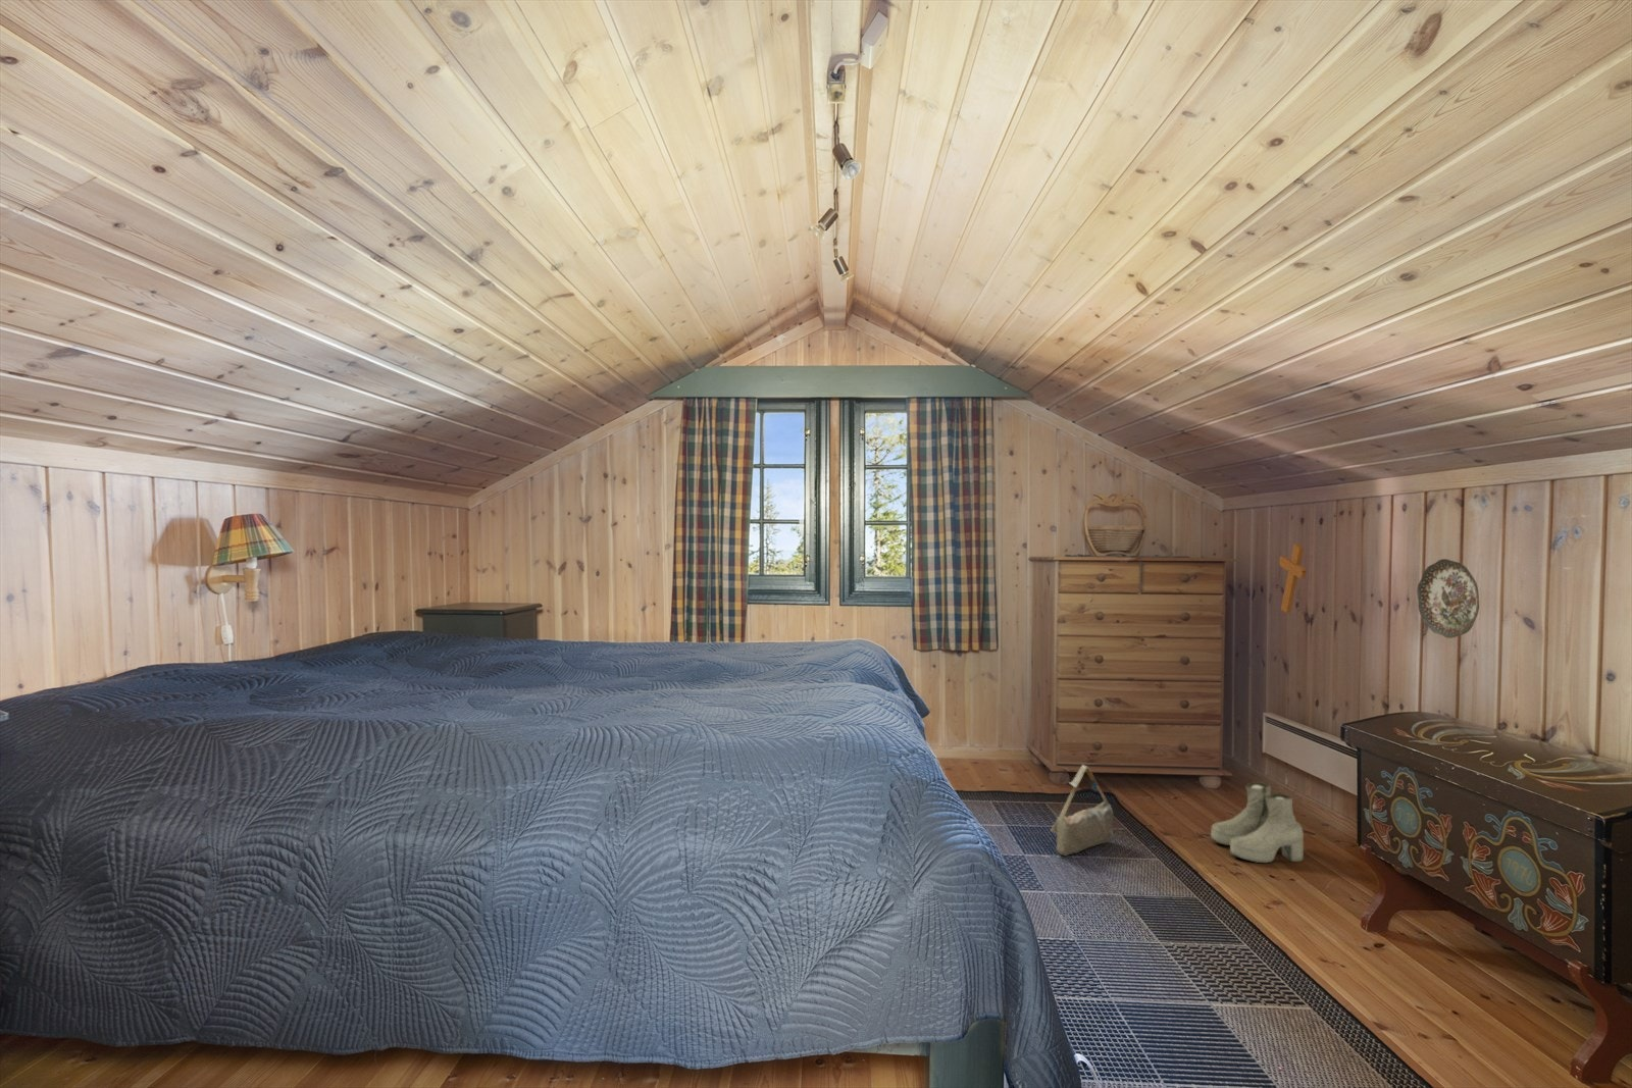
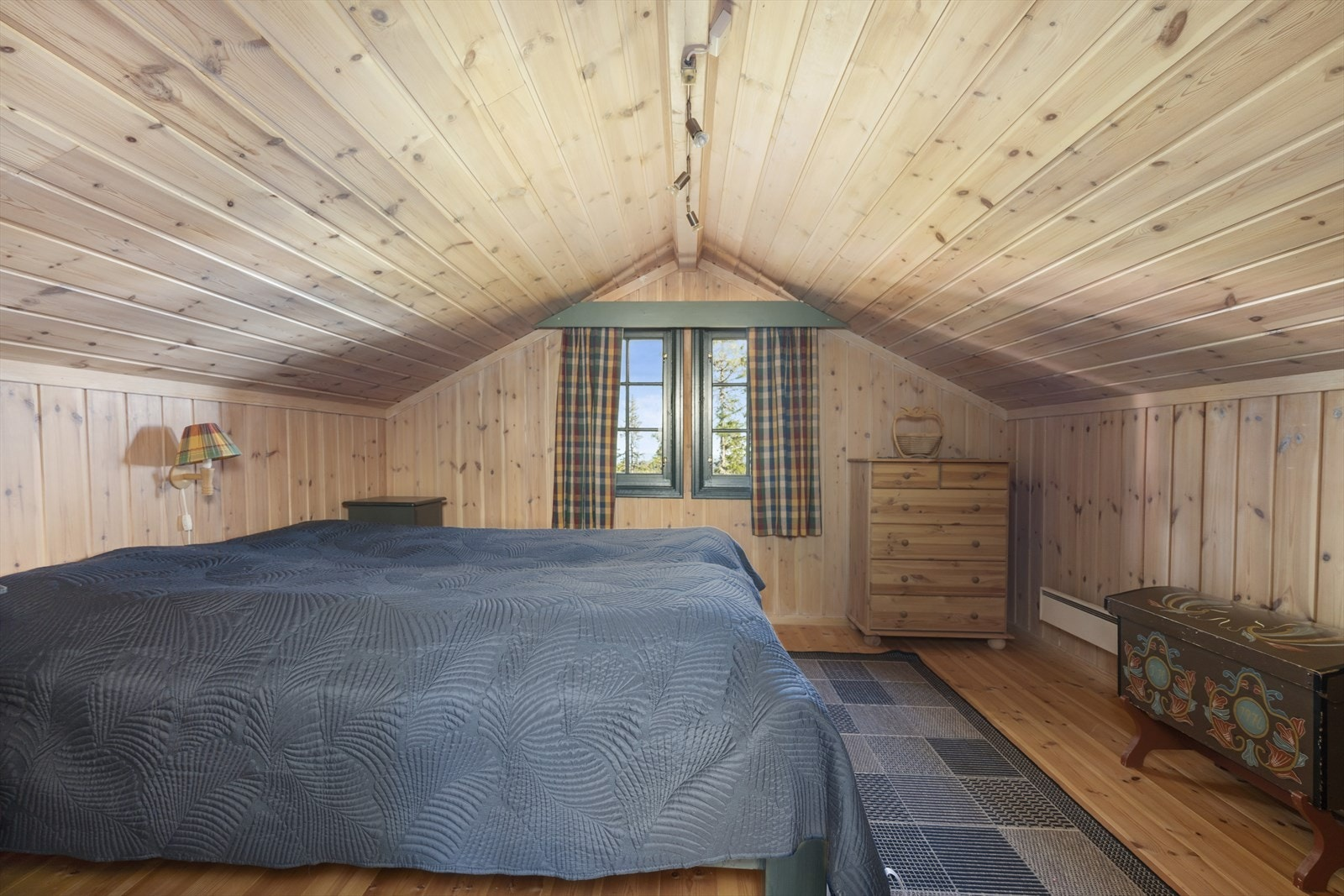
- decorative plate (1450, 597)
- decorative cross (1293, 579)
- boots (1256, 820)
- bag (1083, 810)
